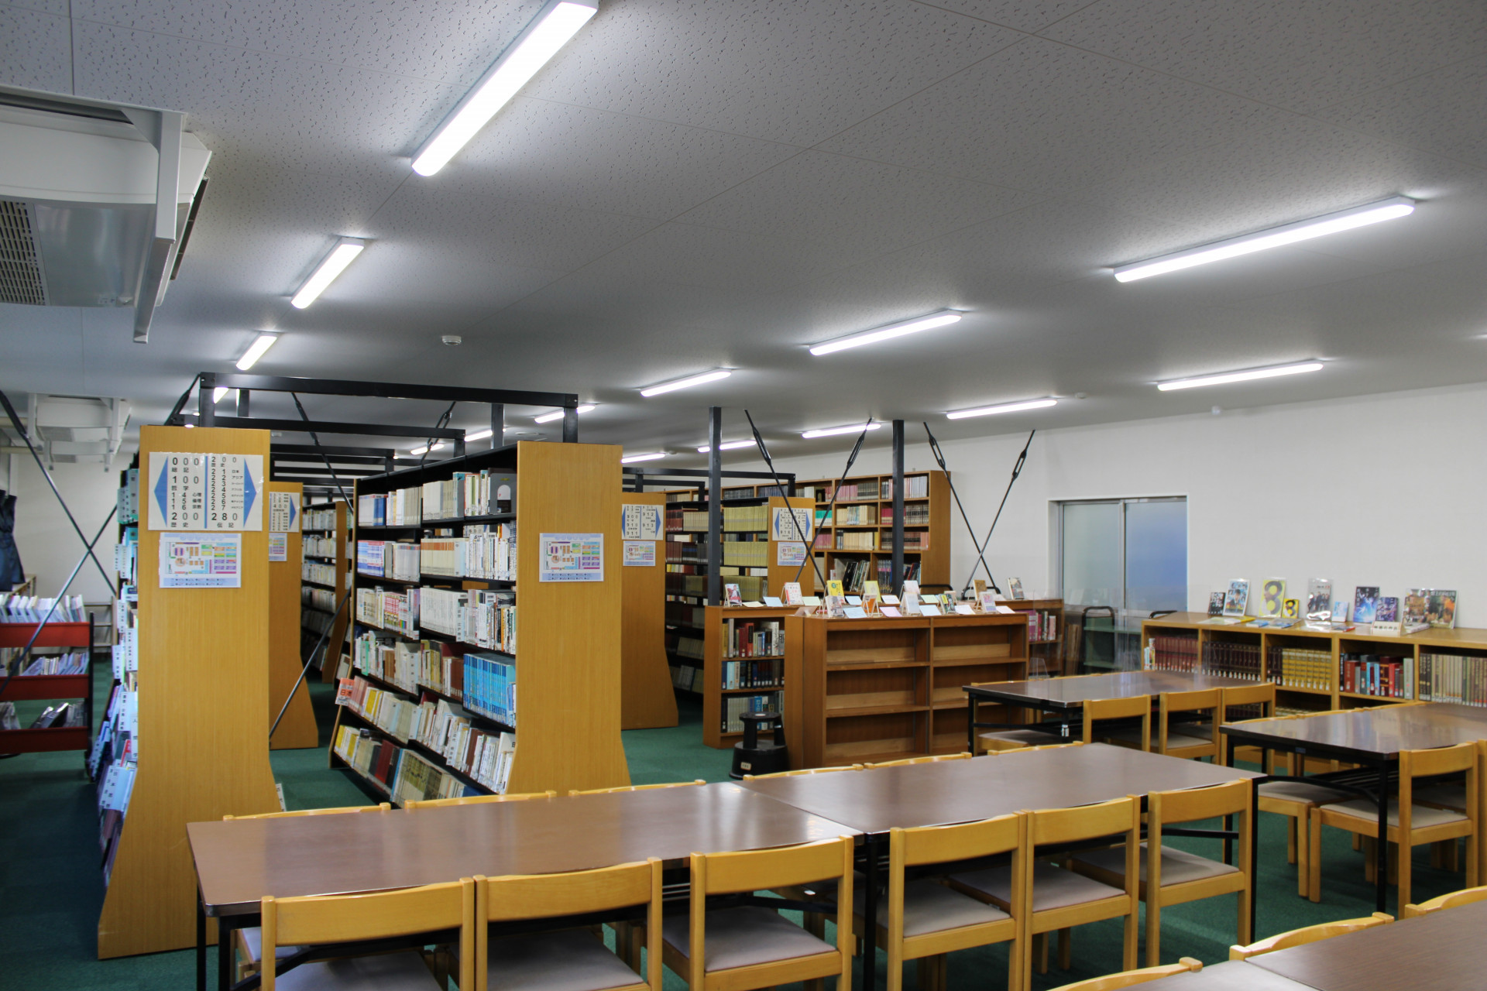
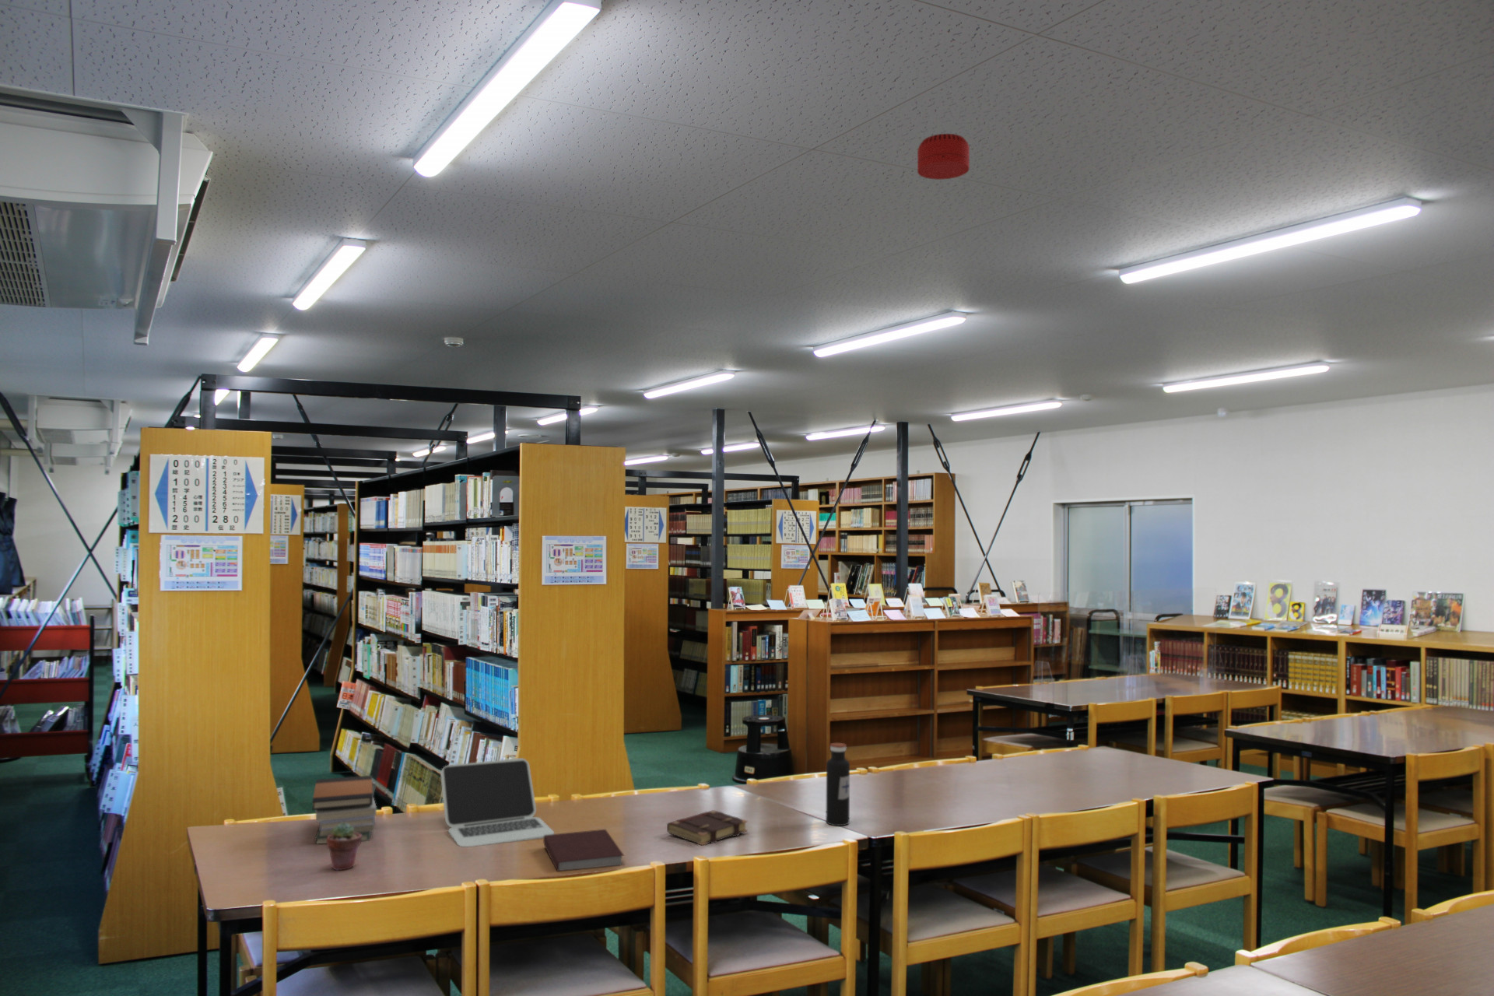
+ book stack (345, 809)
+ water bottle (837, 783)
+ book (707, 826)
+ smoke detector (943, 156)
+ potted succulent (343, 845)
+ laptop (497, 800)
+ notebook (582, 849)
